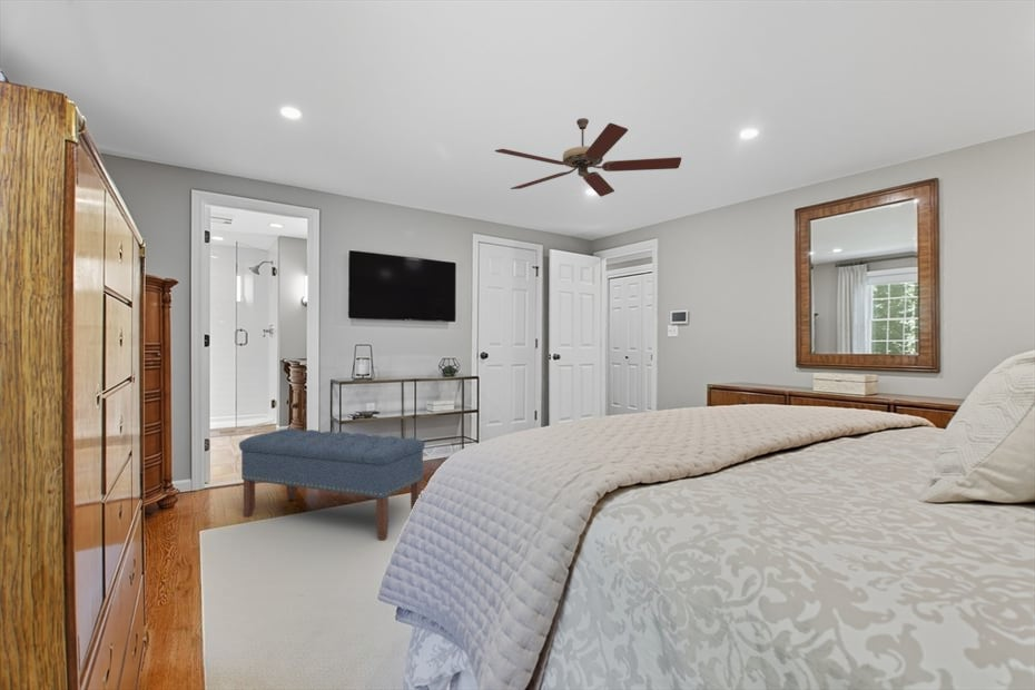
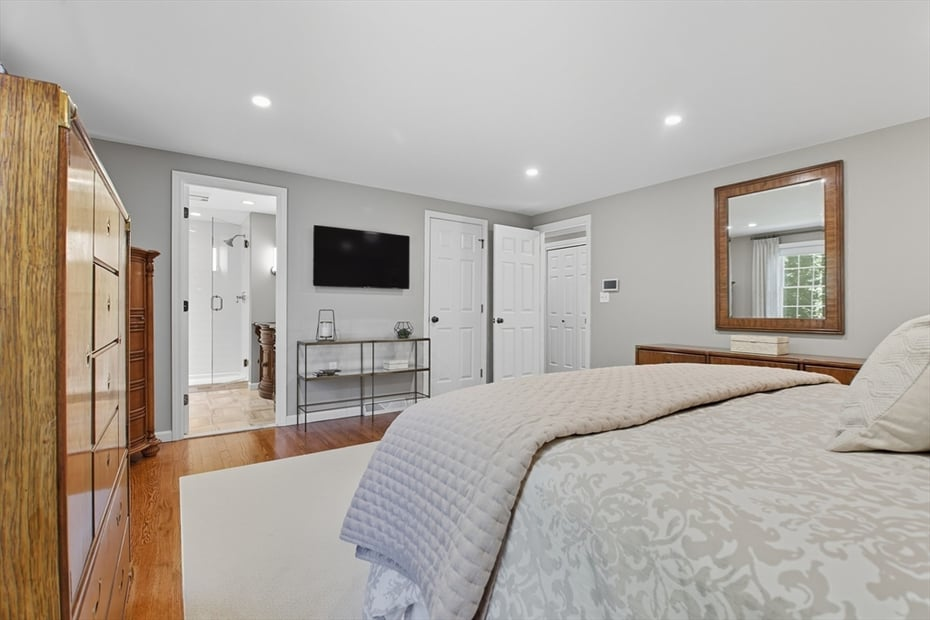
- bench (332, 476)
- ceiling fan (589, 148)
